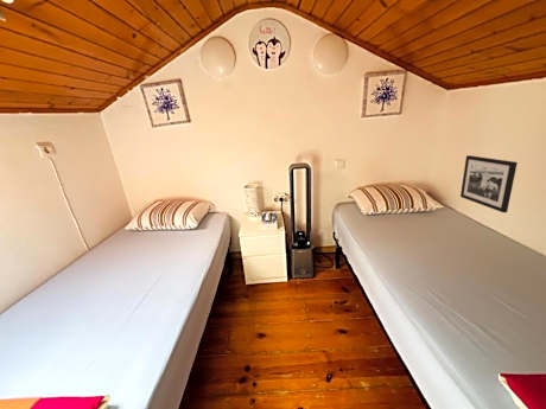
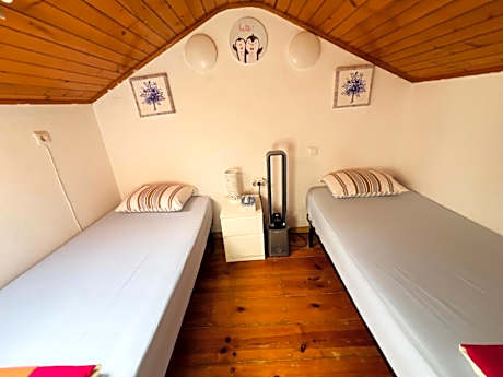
- picture frame (484, 181)
